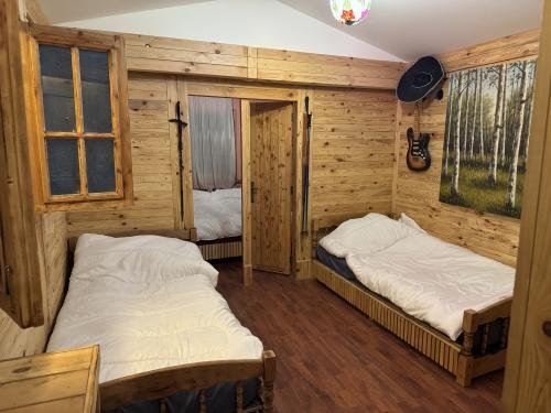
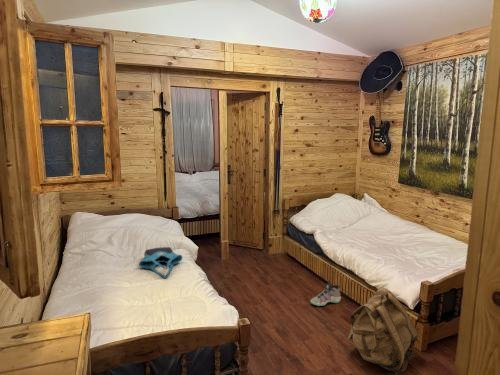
+ backpack (386, 323)
+ tote bag (161, 260)
+ sneaker (325, 291)
